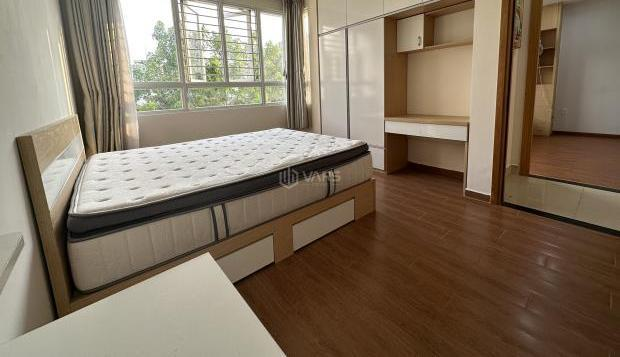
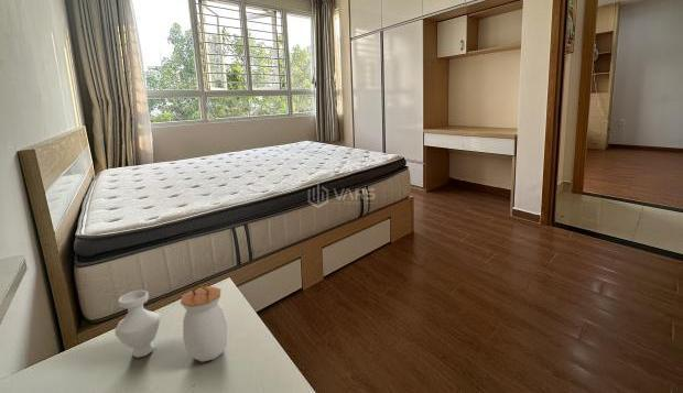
+ jar (160, 318)
